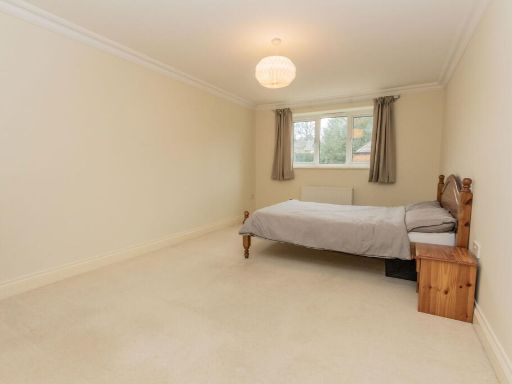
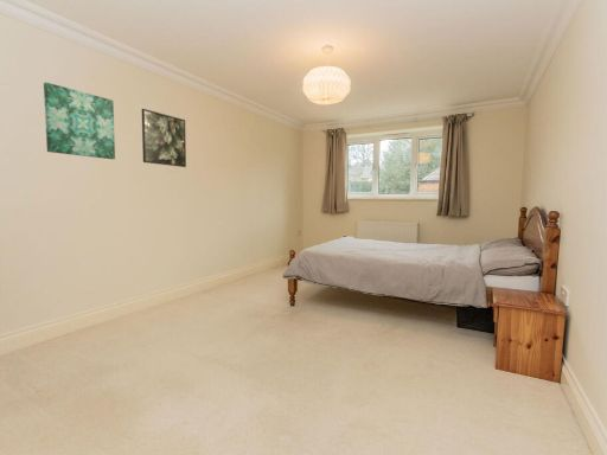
+ wall art (82, 123)
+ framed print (165, 140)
